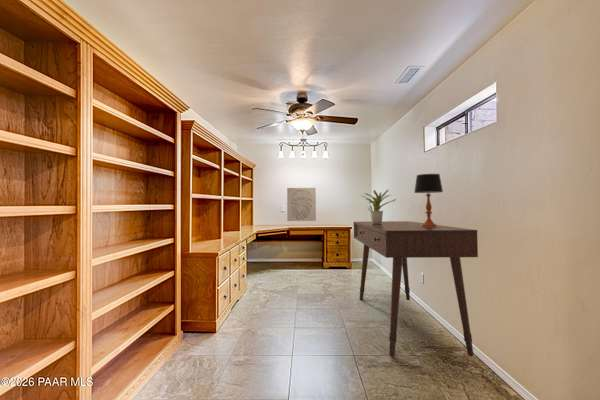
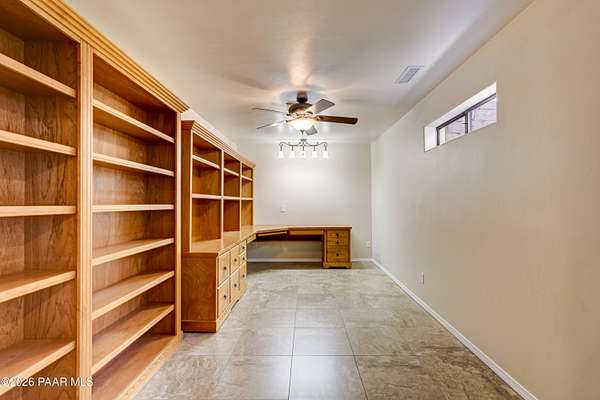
- potted plant (377, 206)
- table lamp (428, 200)
- wall art (301, 204)
- desk (400, 272)
